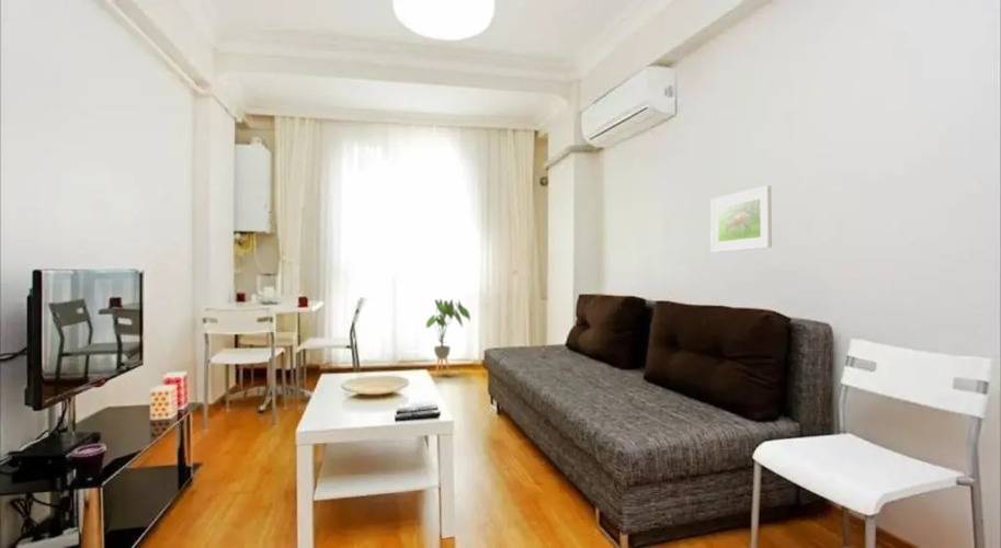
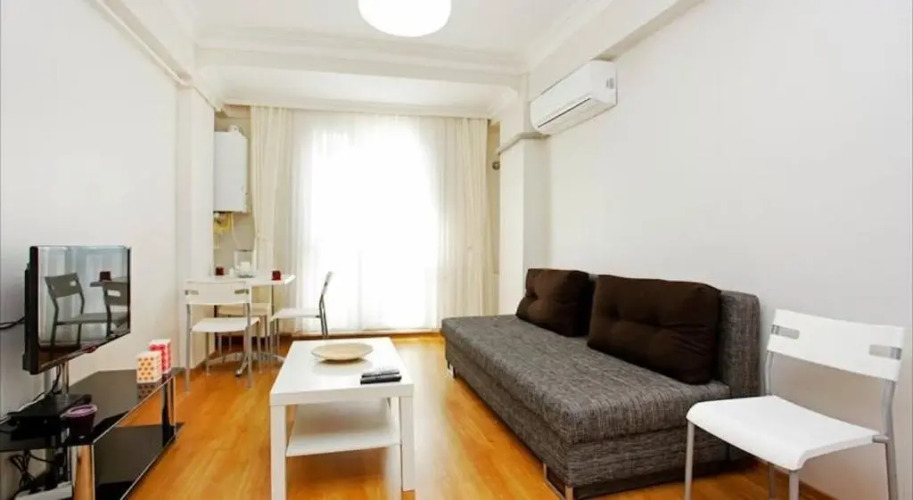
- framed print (738, 221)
- house plant (444, 334)
